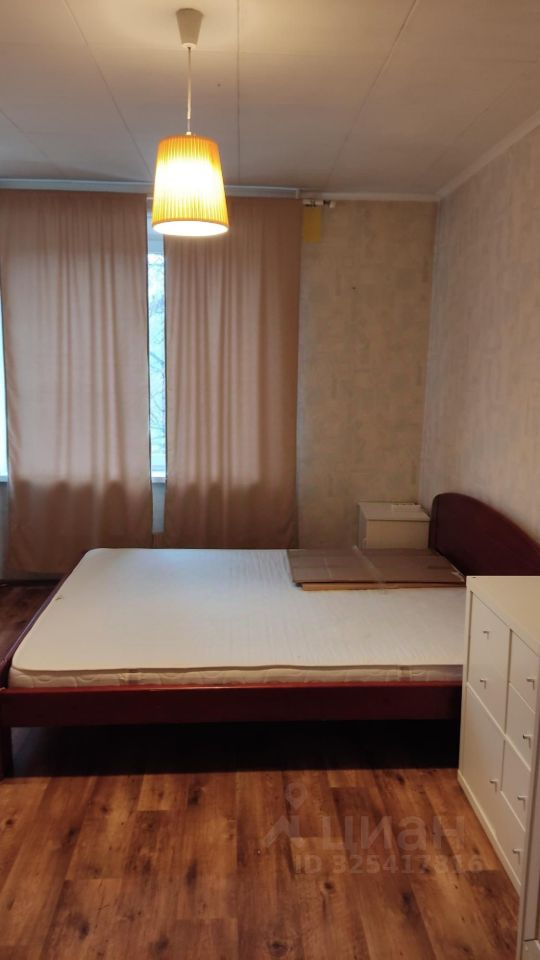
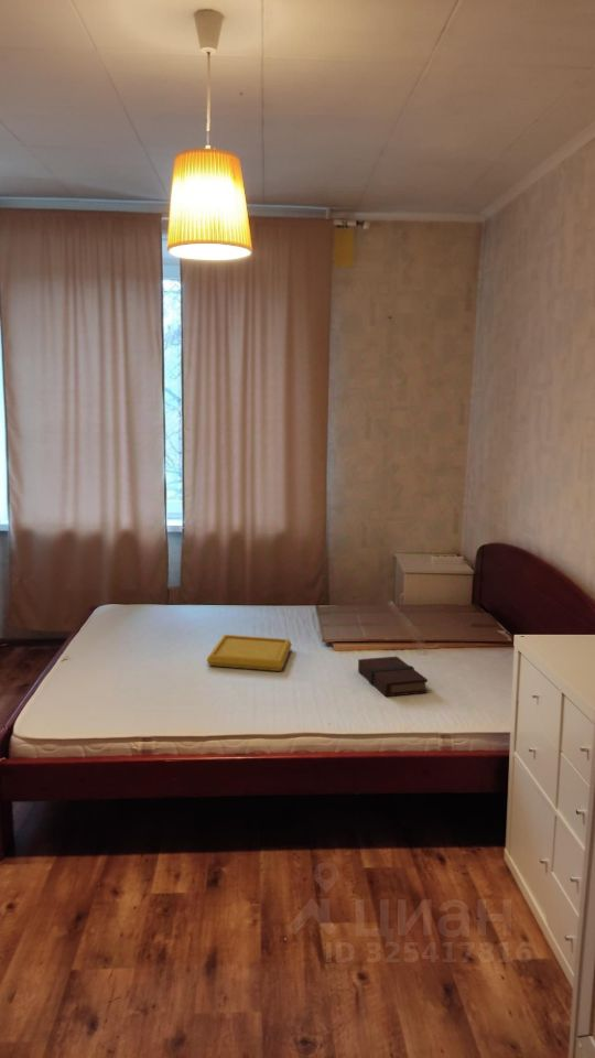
+ serving tray (250, 651)
+ book (391, 674)
